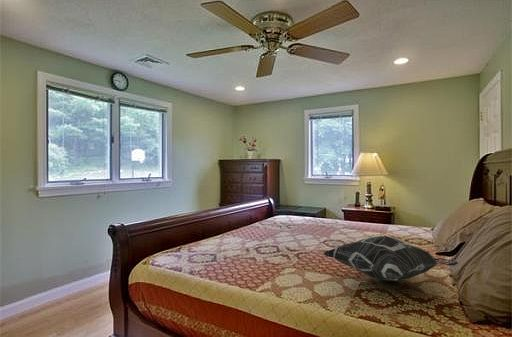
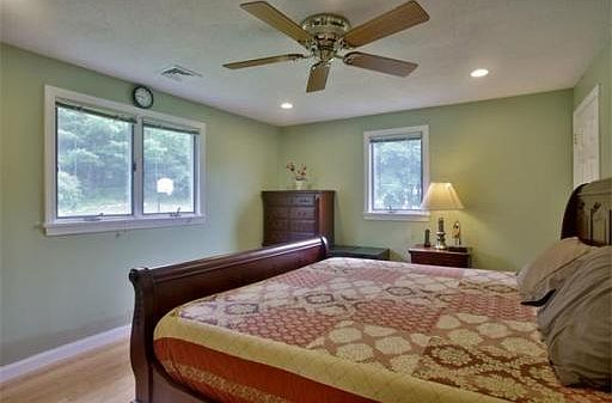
- decorative pillow (387, 257)
